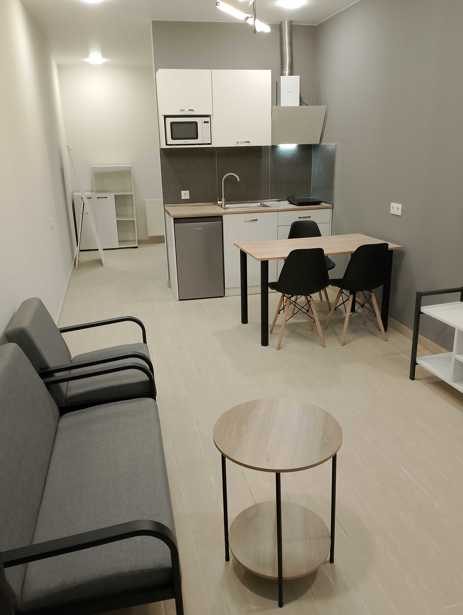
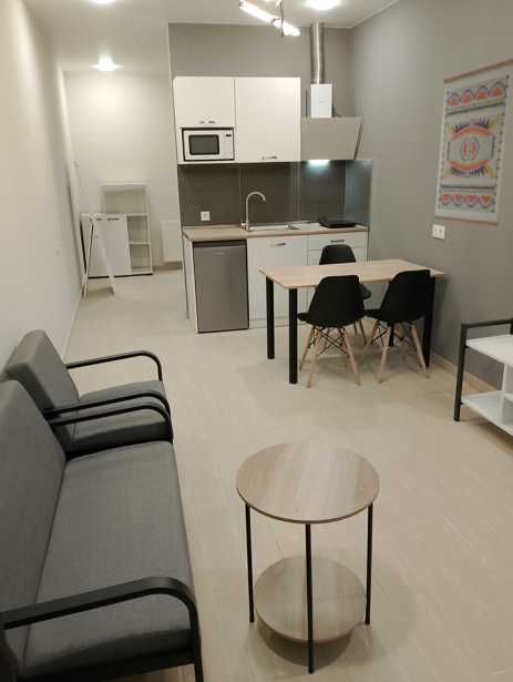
+ wall art (469, 149)
